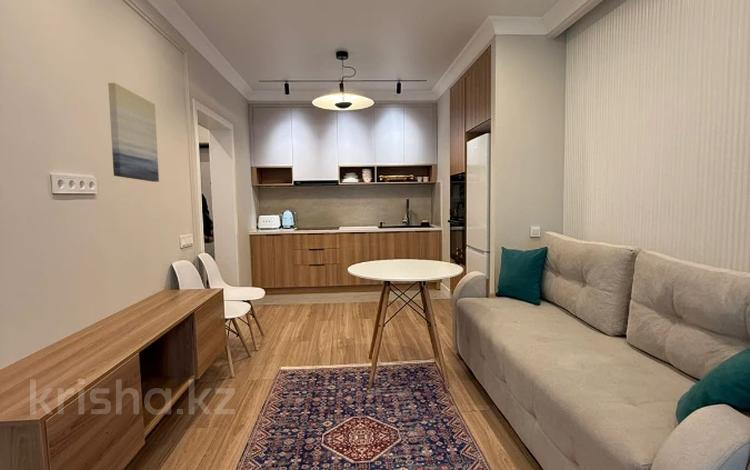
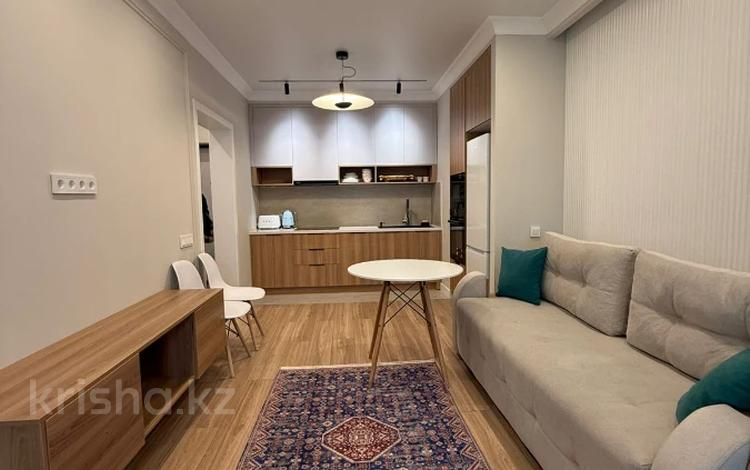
- wall art (136, 137)
